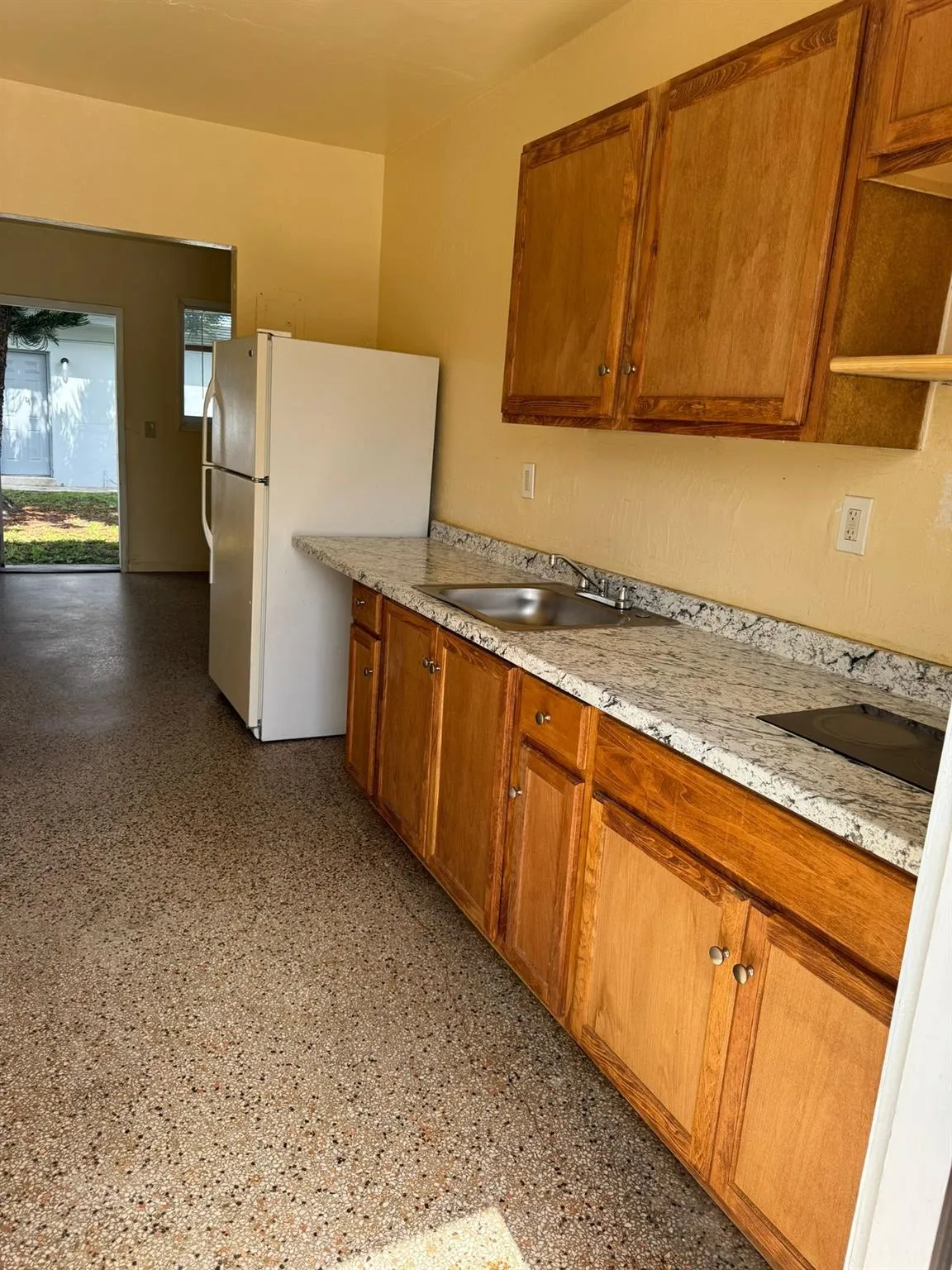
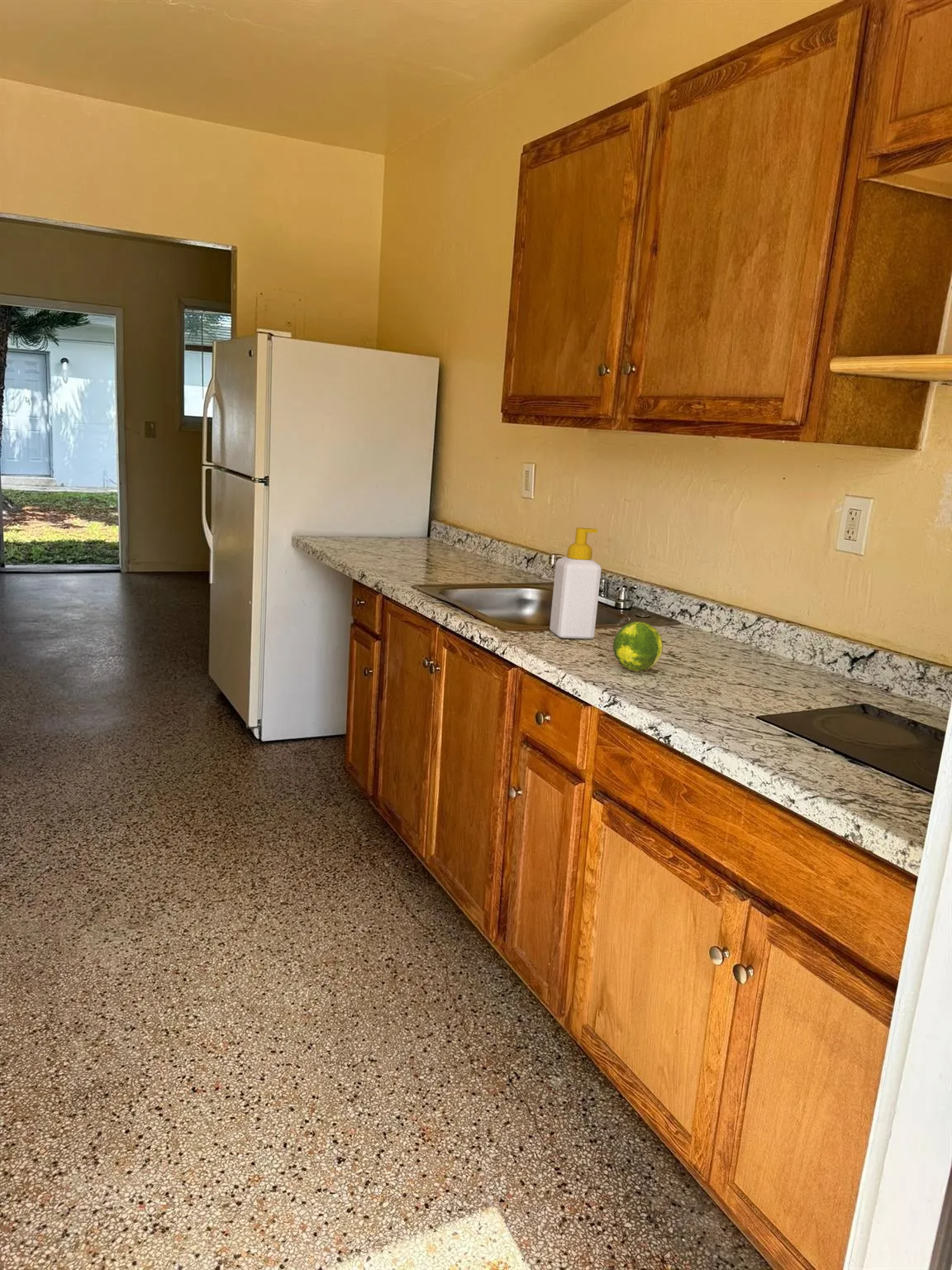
+ fruit (637, 646)
+ soap bottle (576, 582)
